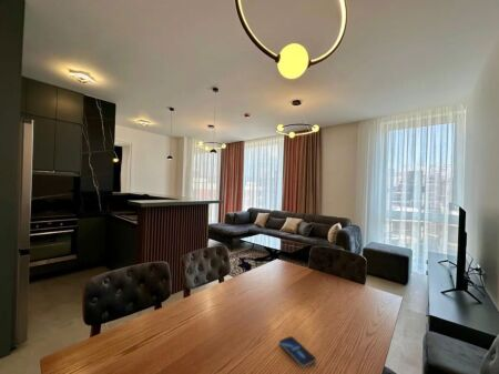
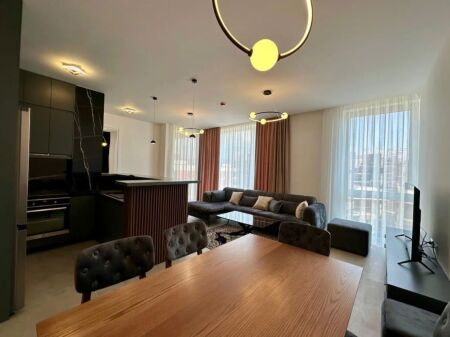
- smartphone (296, 350)
